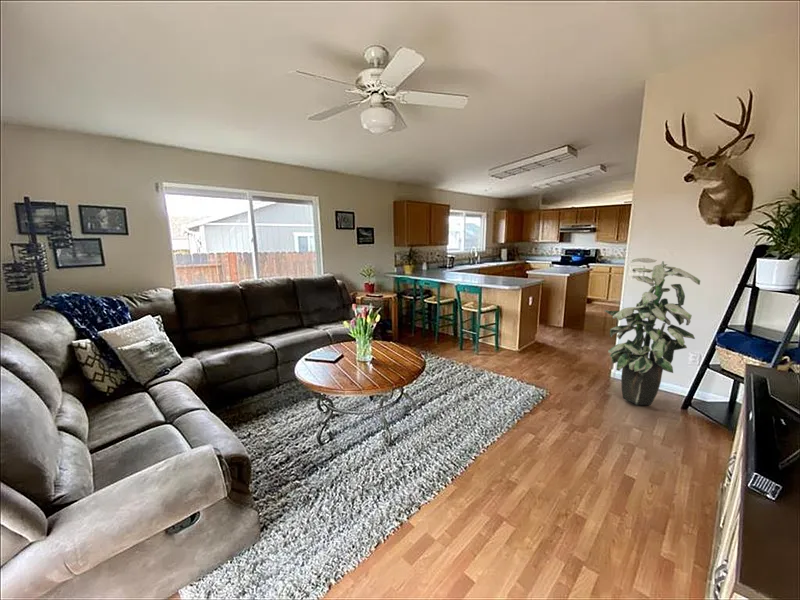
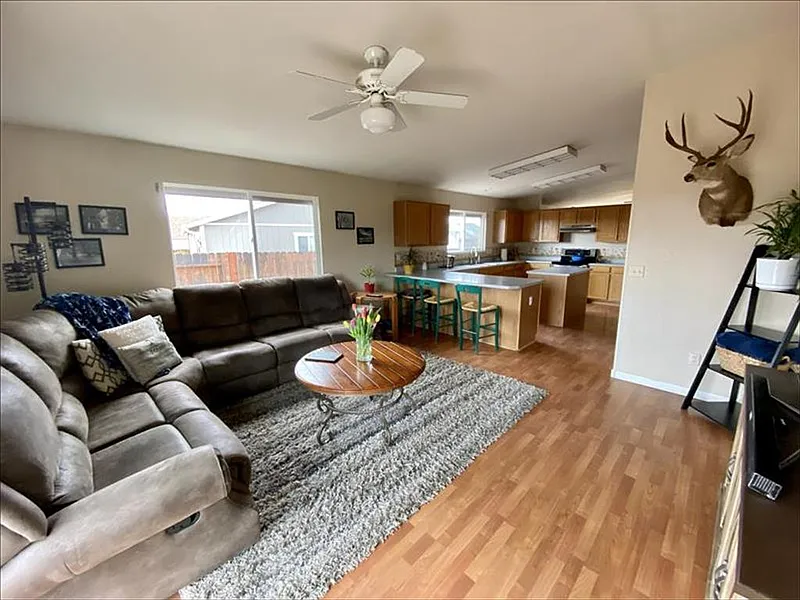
- indoor plant (645, 331)
